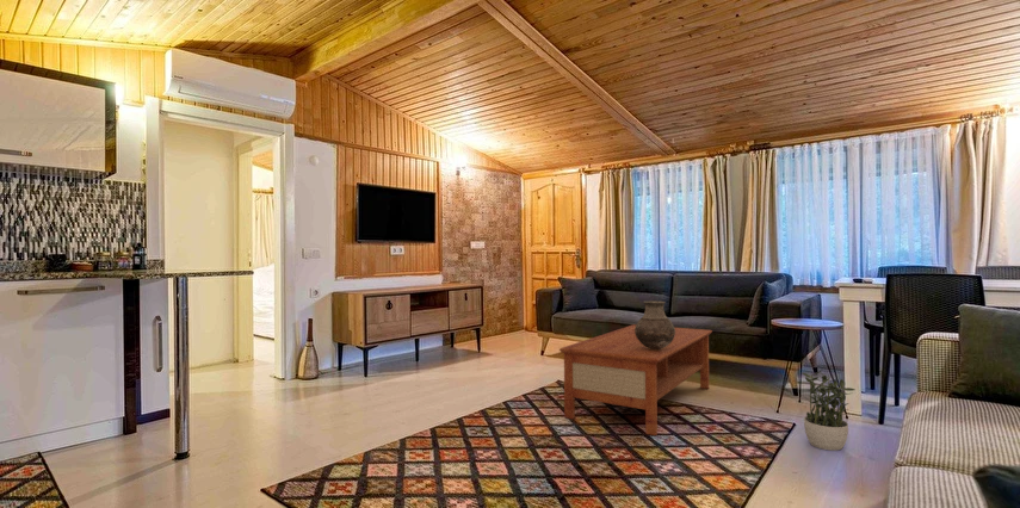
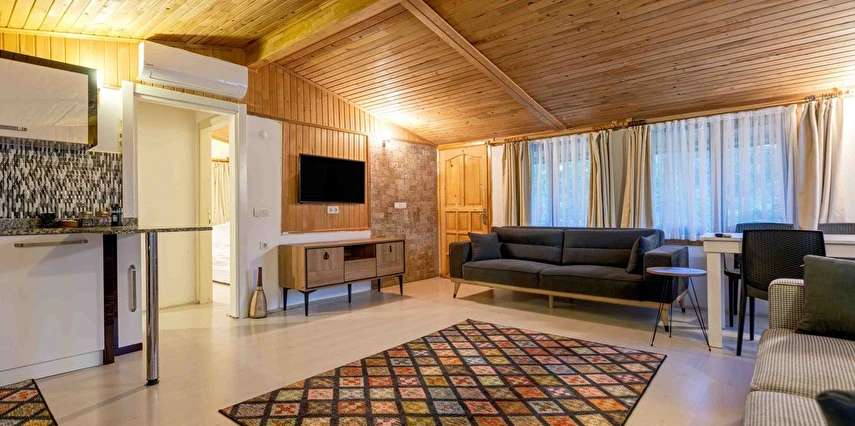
- coffee table (643, 370)
- potted plant (828, 408)
- vase (654, 324)
